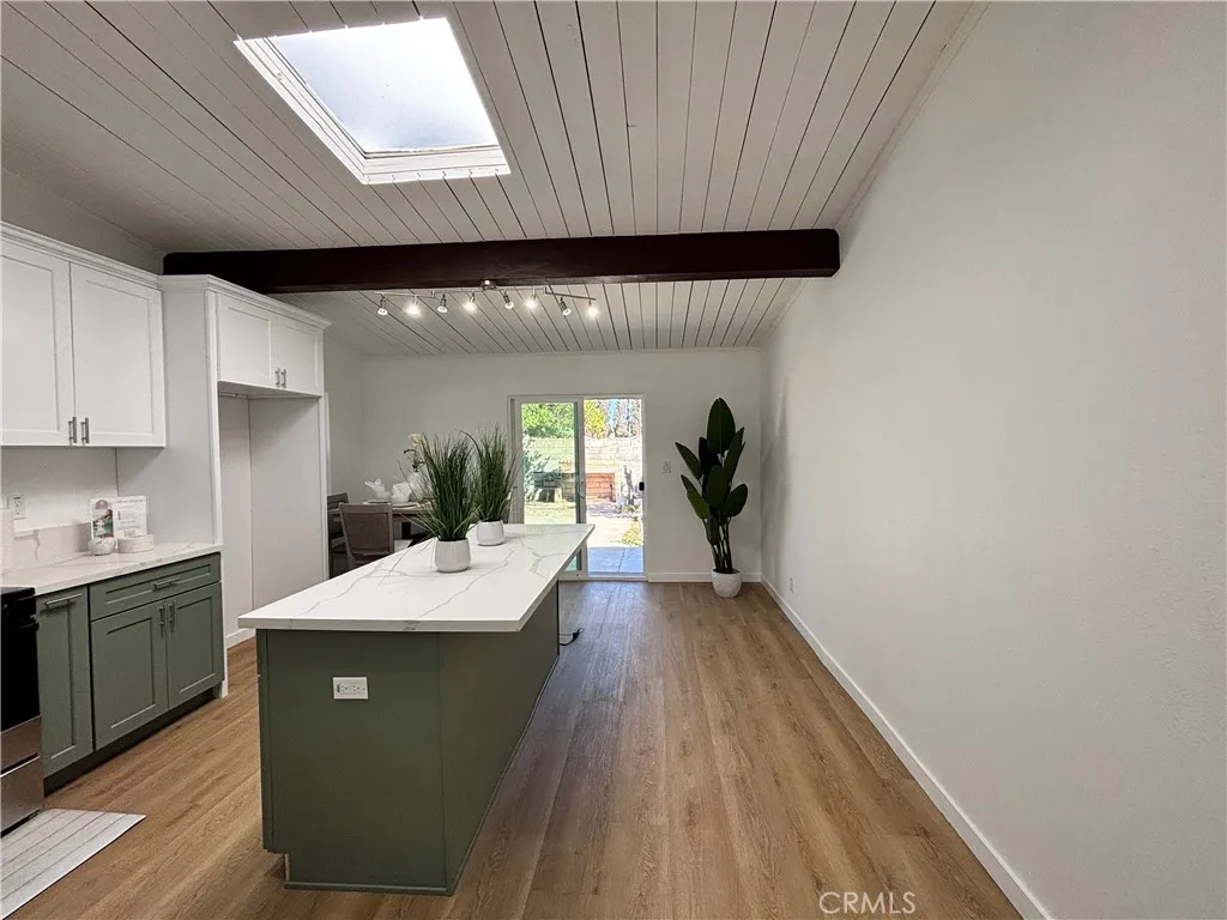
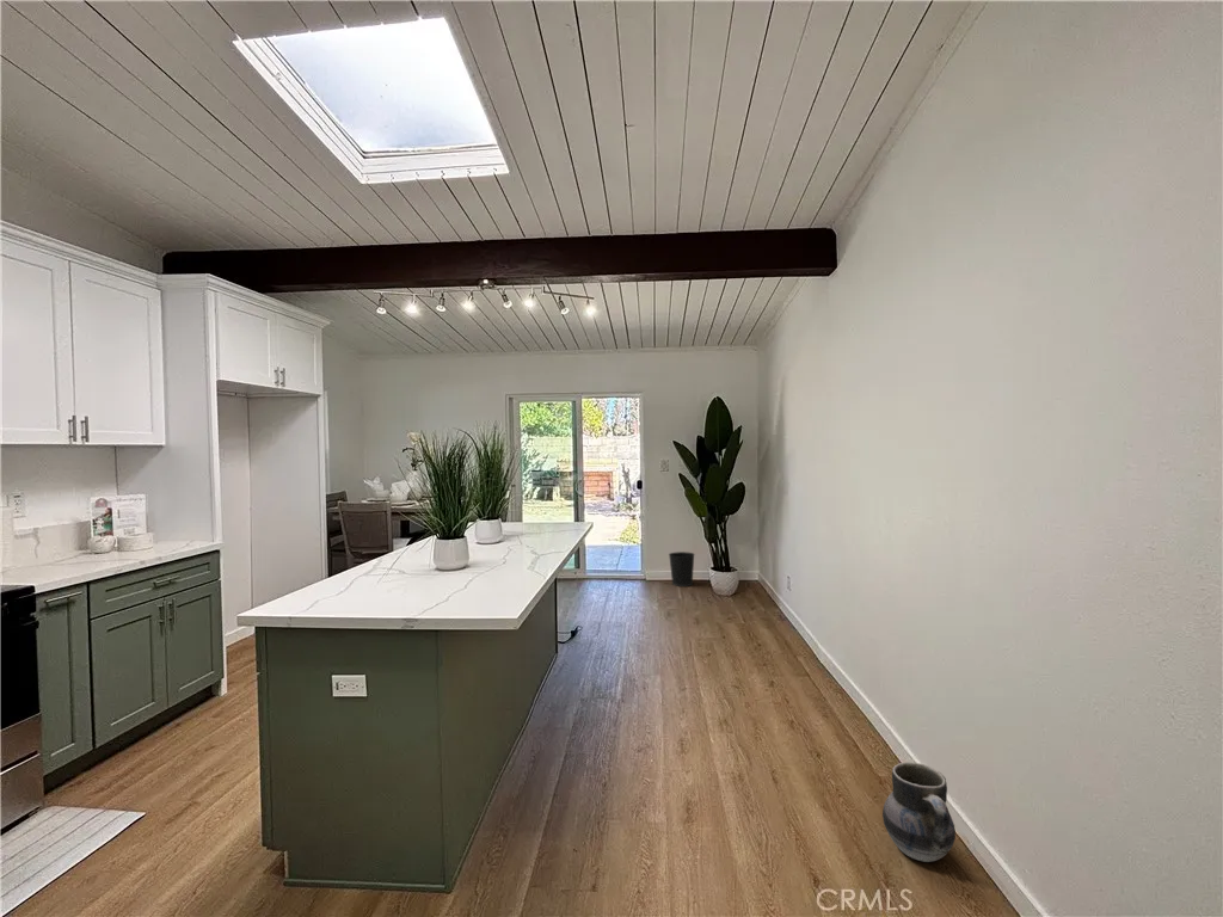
+ wastebasket (682, 568)
+ ceramic jug (920, 816)
